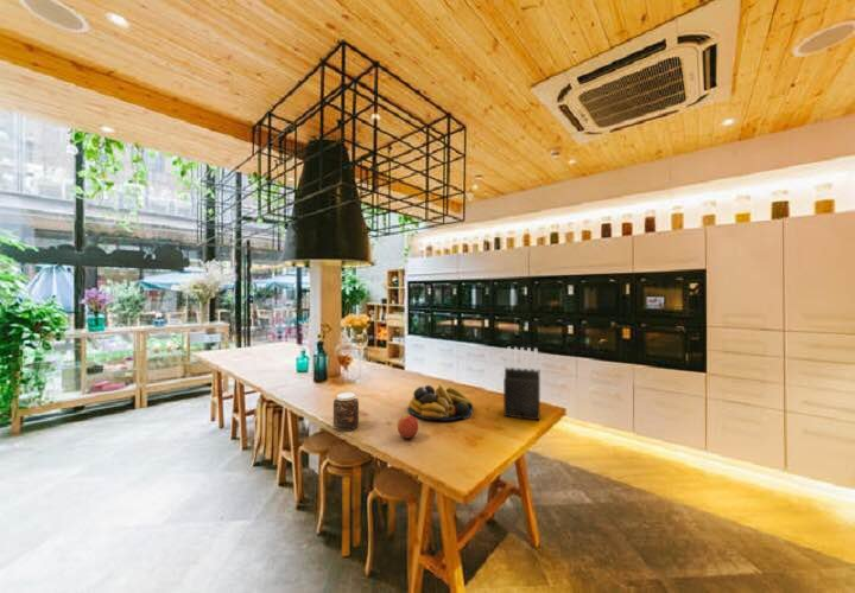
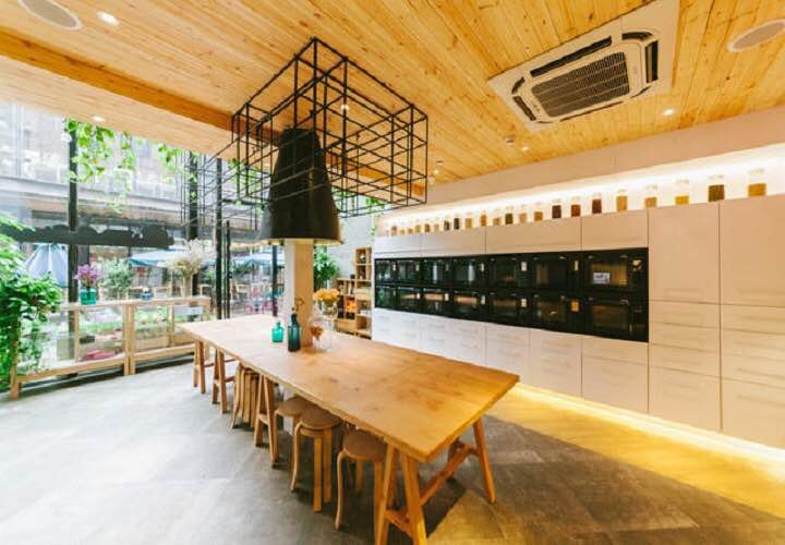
- knife block (521, 382)
- apple (407, 425)
- jar (346, 410)
- fruit bowl (439, 397)
